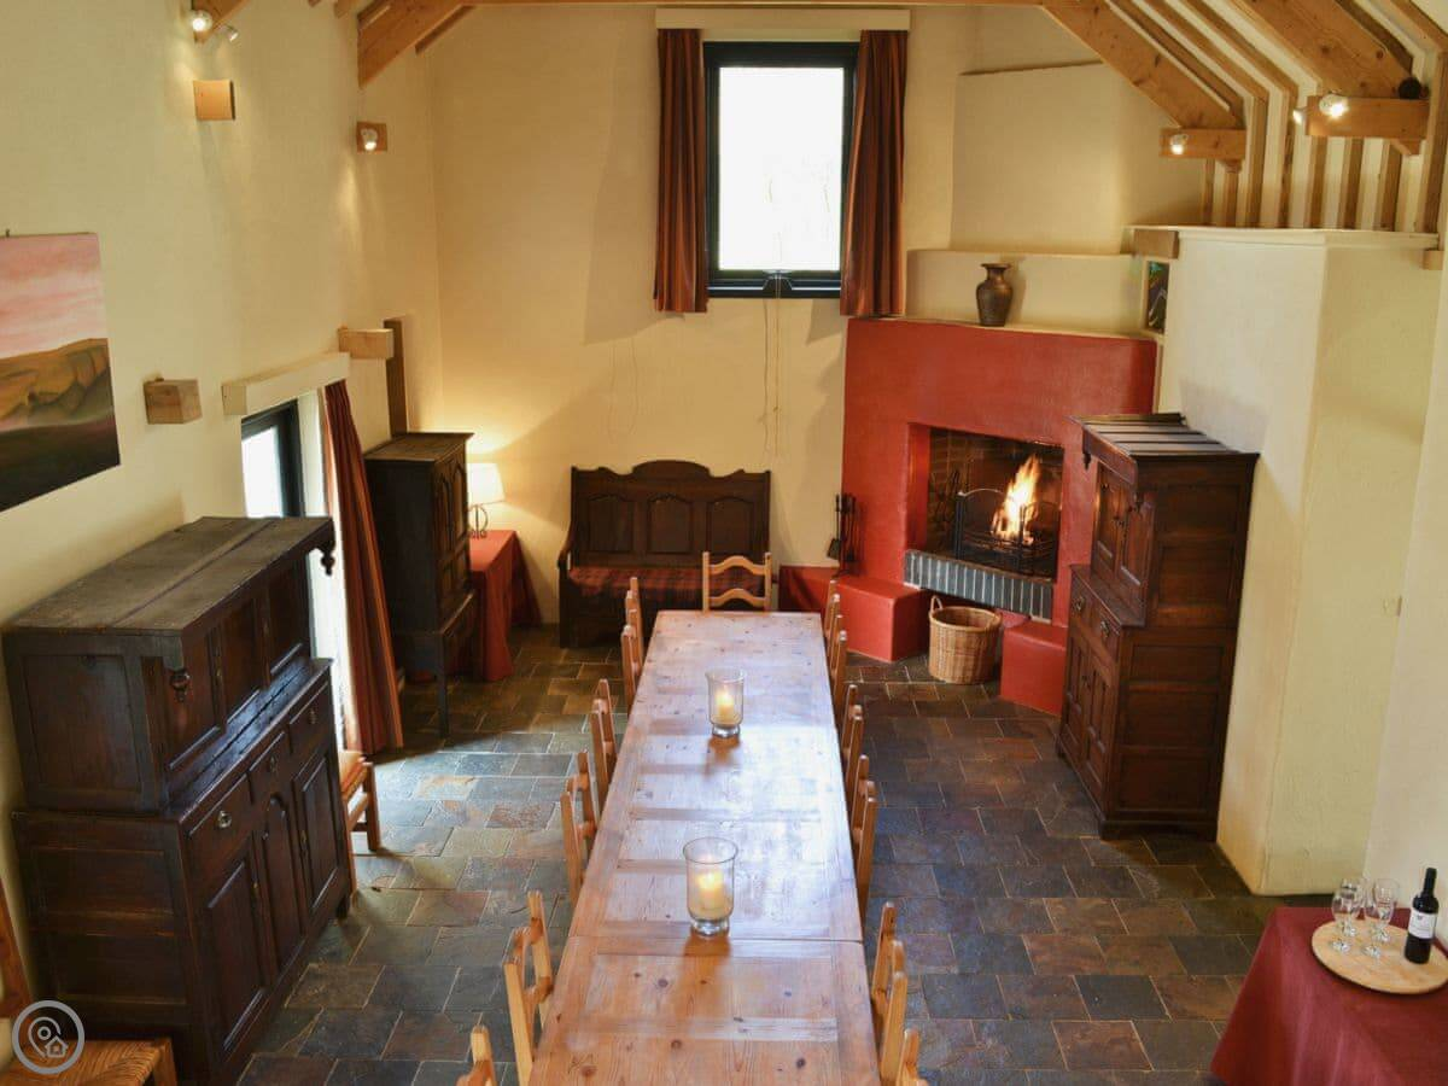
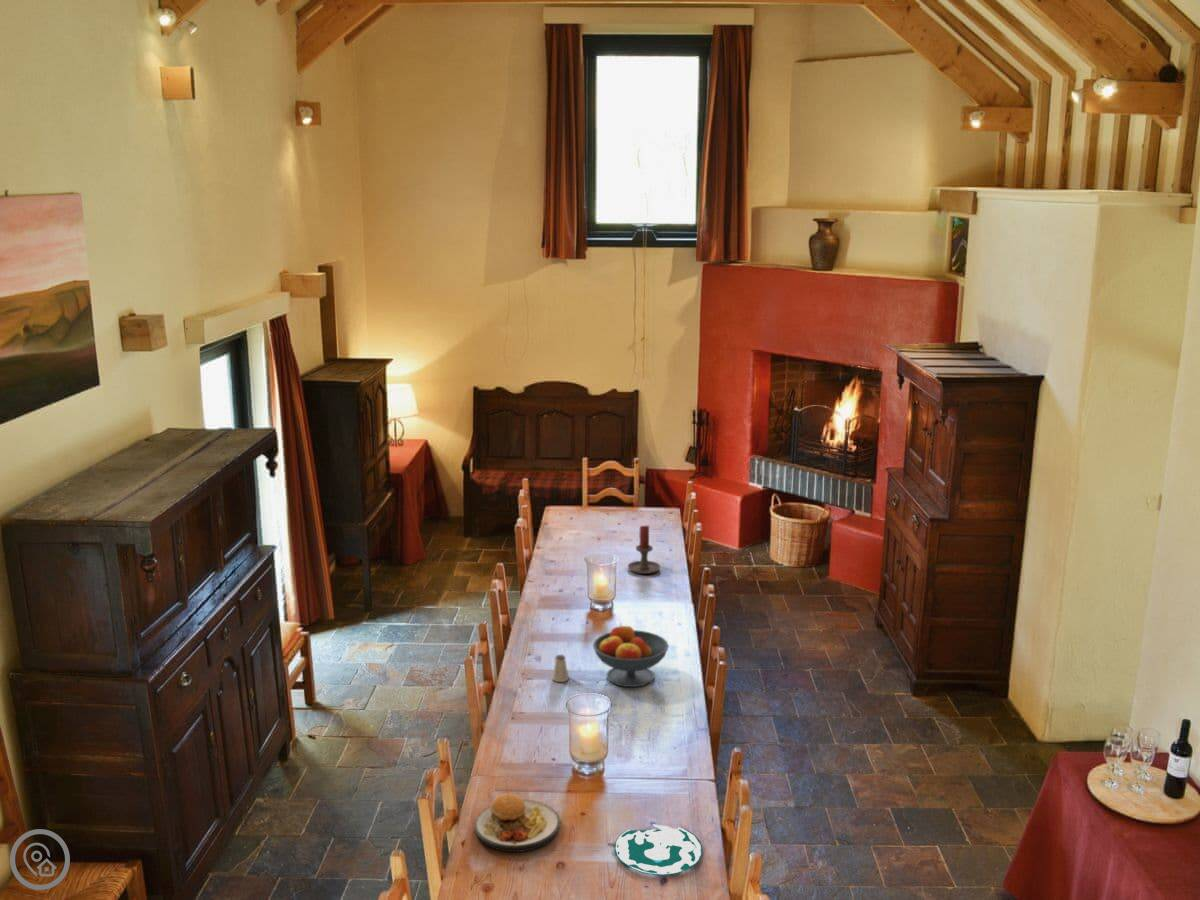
+ candle holder (644, 546)
+ plate (658, 844)
+ fruit bowl (630, 654)
+ saltshaker (560, 667)
+ plate (517, 808)
